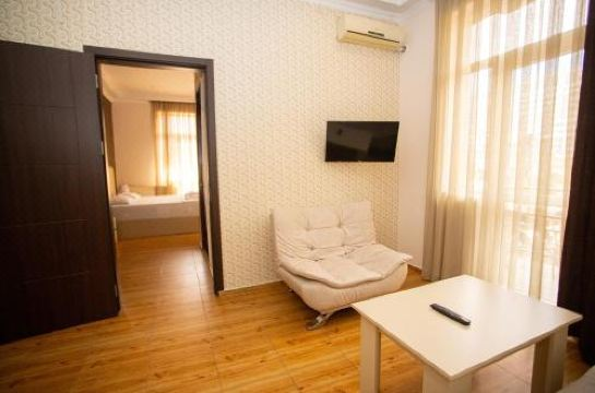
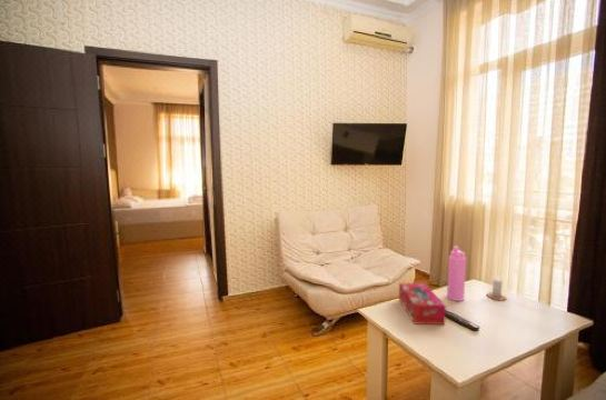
+ candle (497, 284)
+ tissue box (419, 301)
+ water bottle (456, 272)
